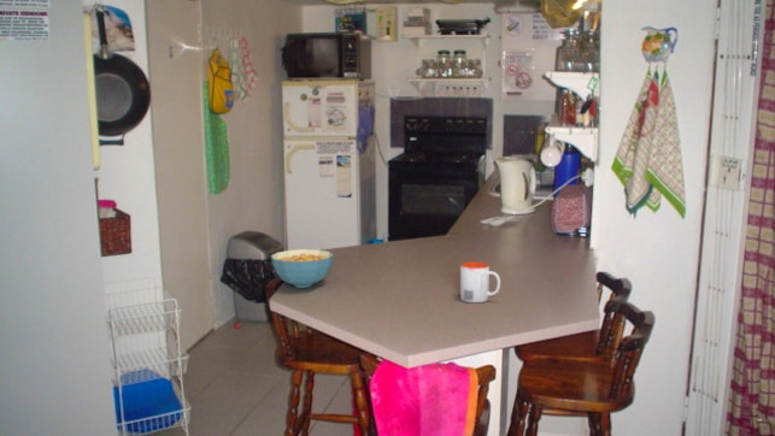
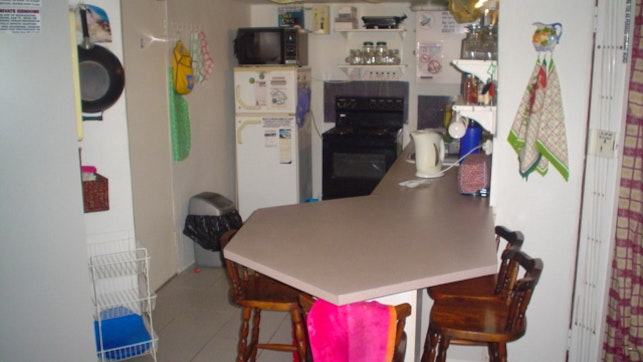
- cereal bowl (303, 270)
- mug (480, 282)
